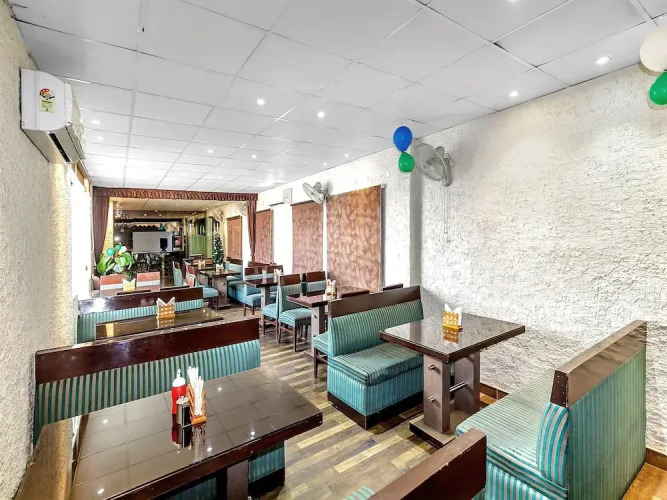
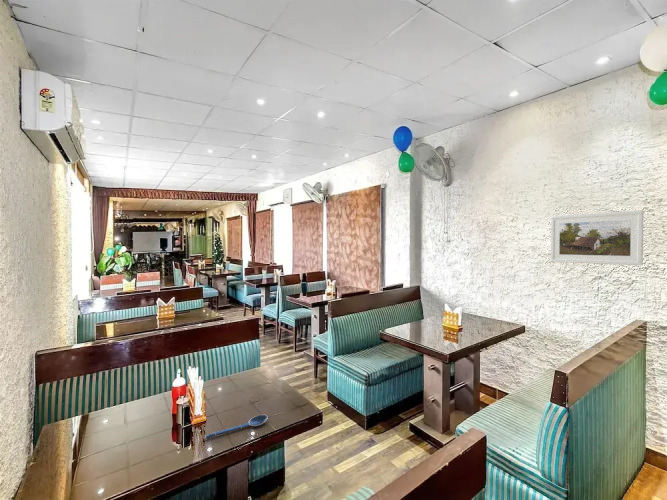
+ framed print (592, 238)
+ spoon (237, 426)
